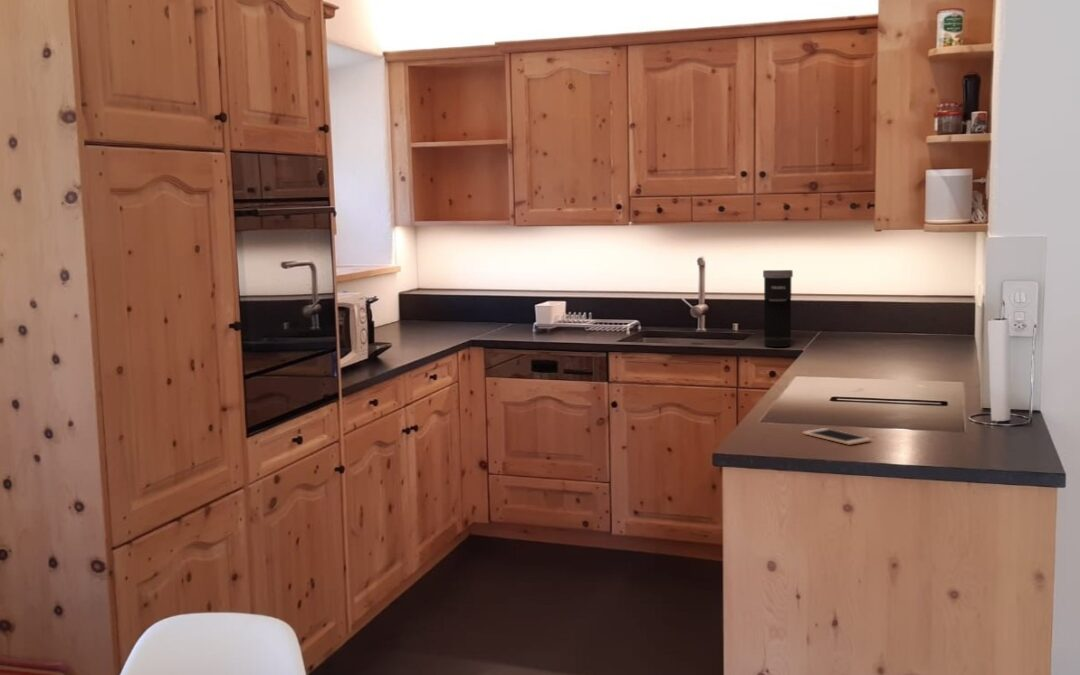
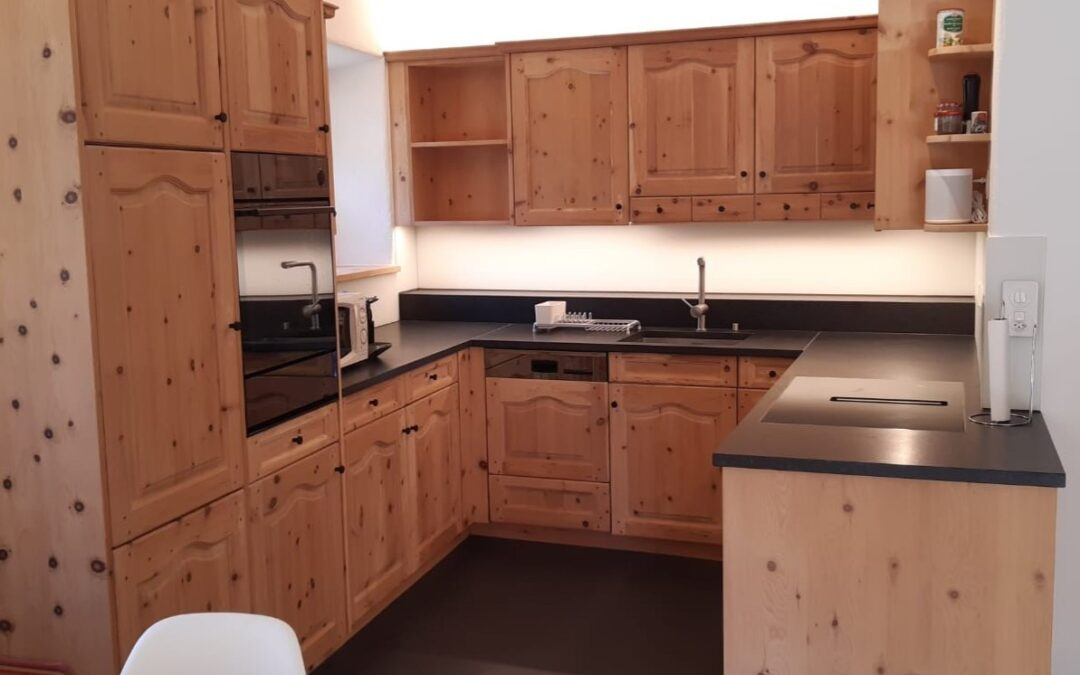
- cell phone (836, 436)
- coffee maker (777, 306)
